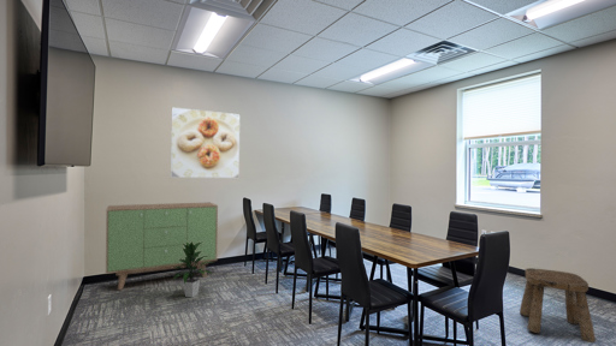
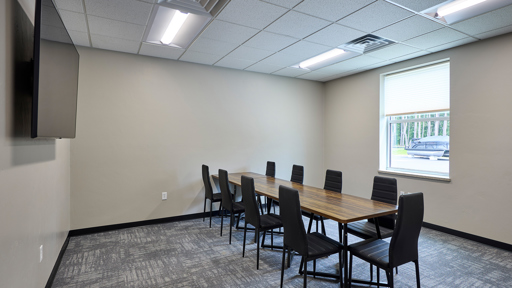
- stool (565, 300)
- sideboard (164, 241)
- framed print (207, 144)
- indoor plant (190, 267)
